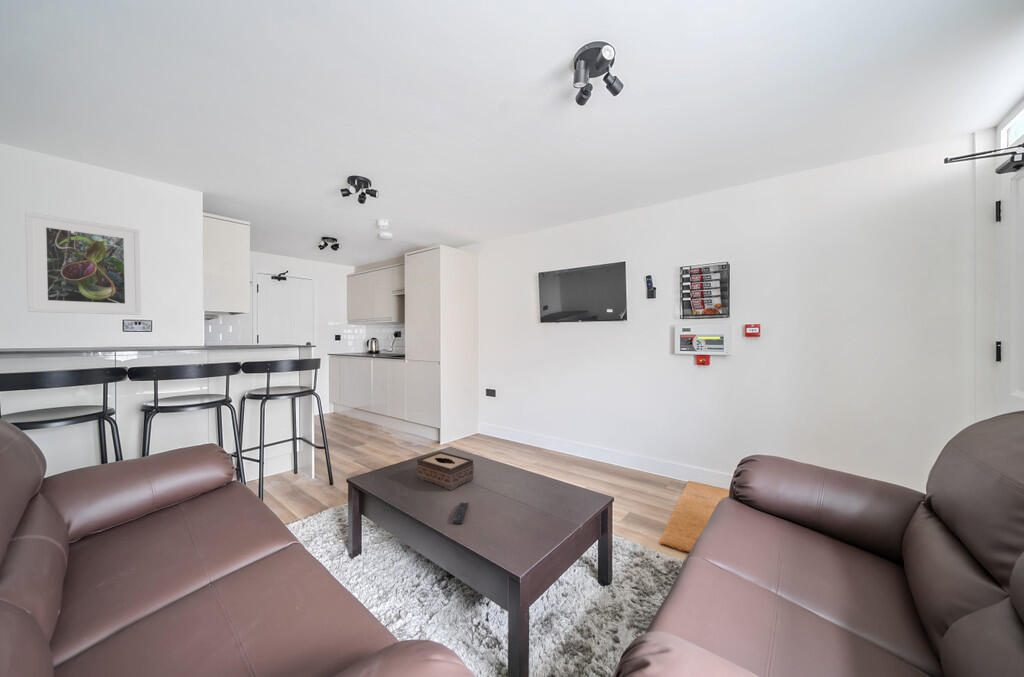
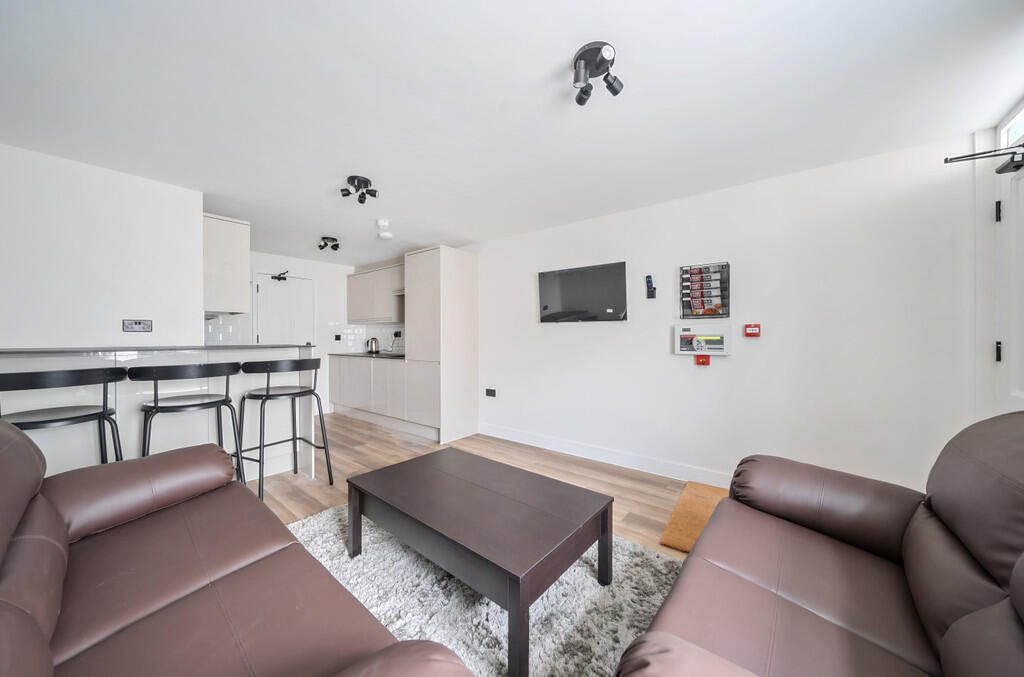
- tissue box (445, 469)
- remote control (461, 511)
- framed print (87, 267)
